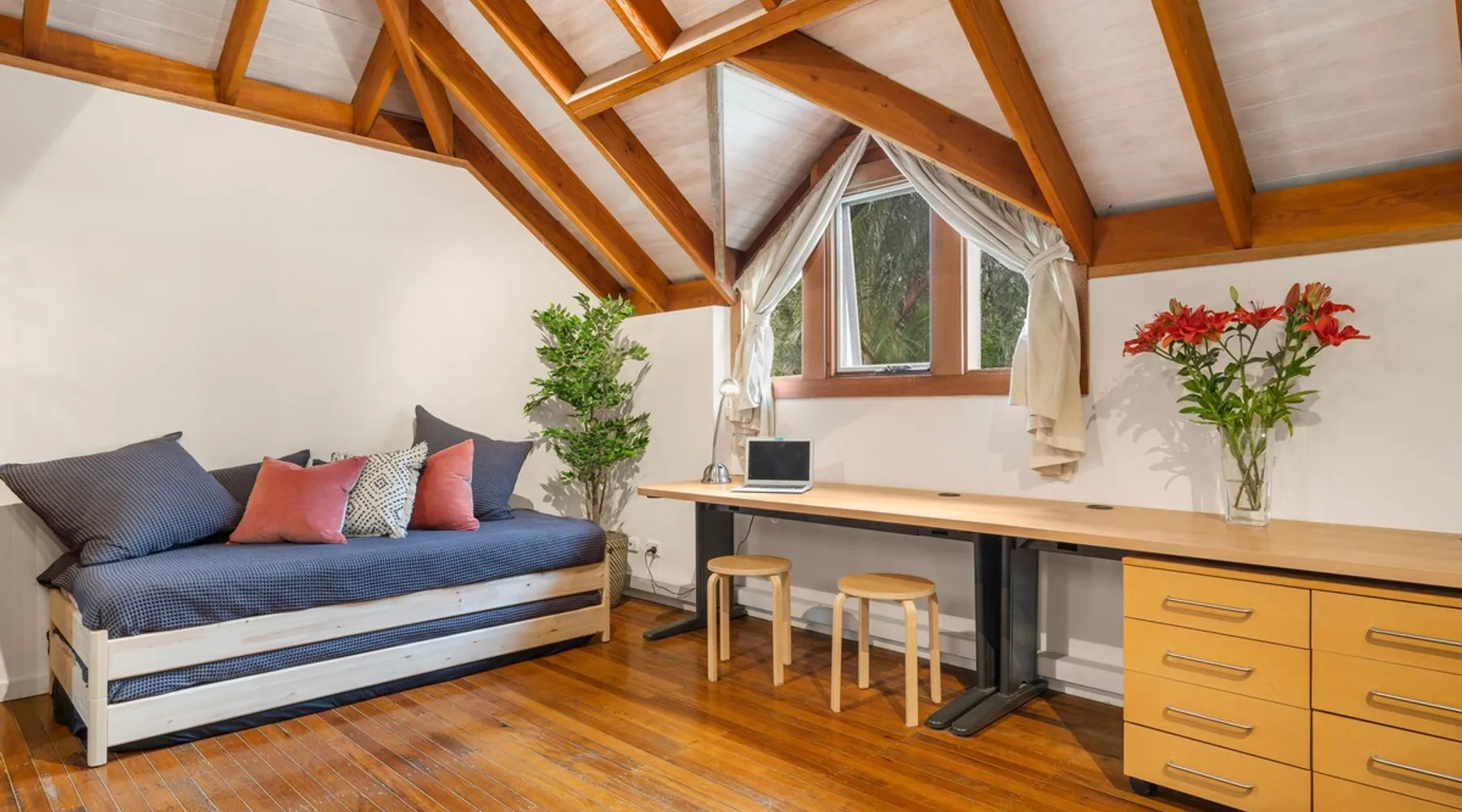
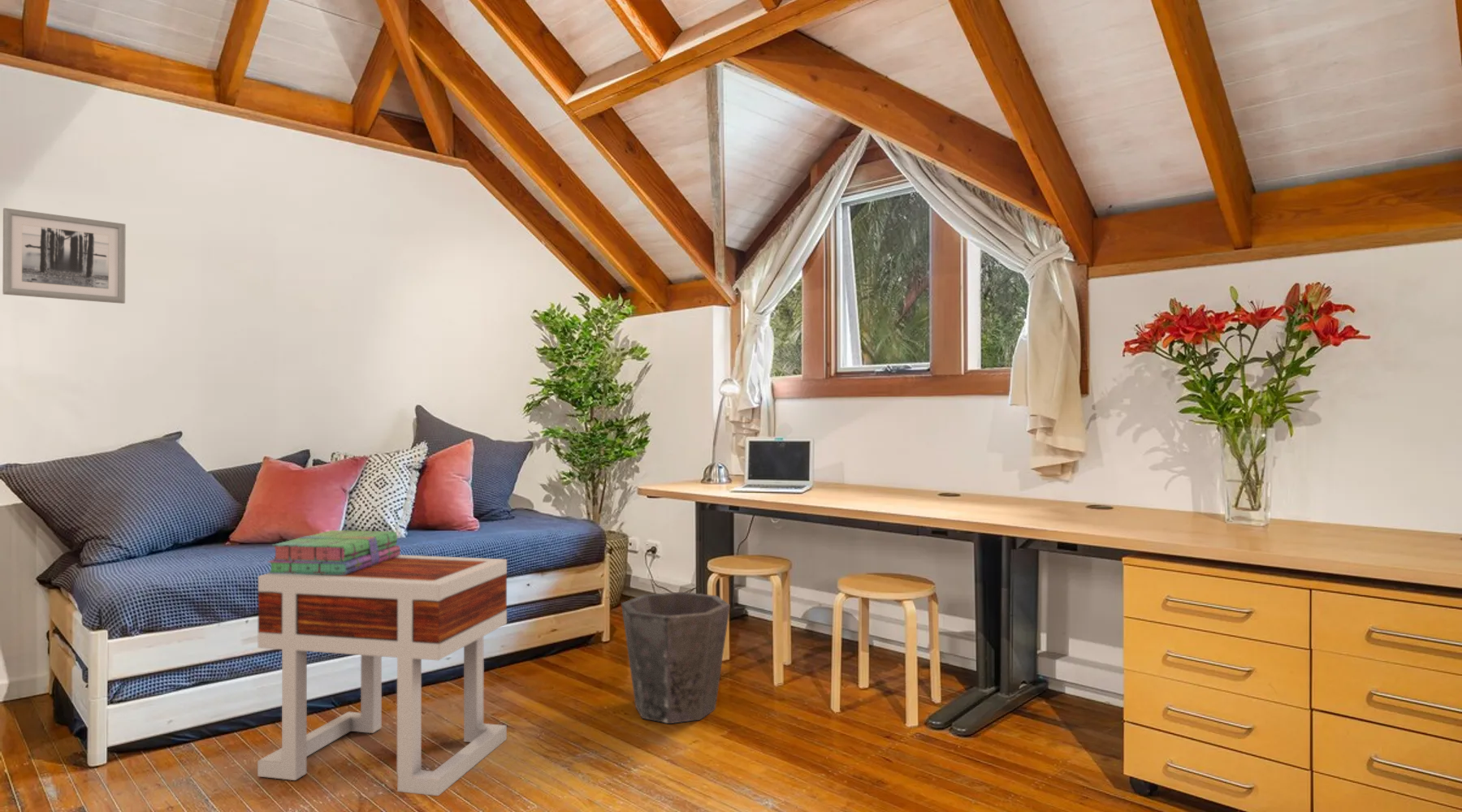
+ wall art (66, 257)
+ side table (392, 657)
+ stack of books (337, 550)
+ waste bin (675, 656)
